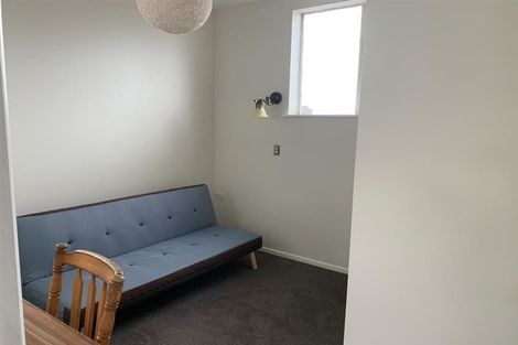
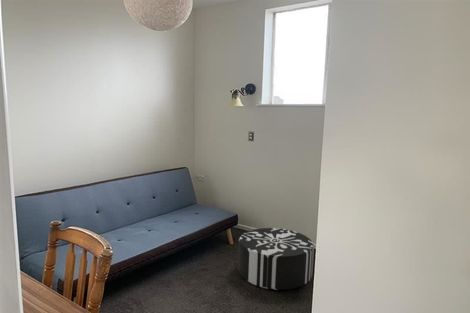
+ pouf (275, 256)
